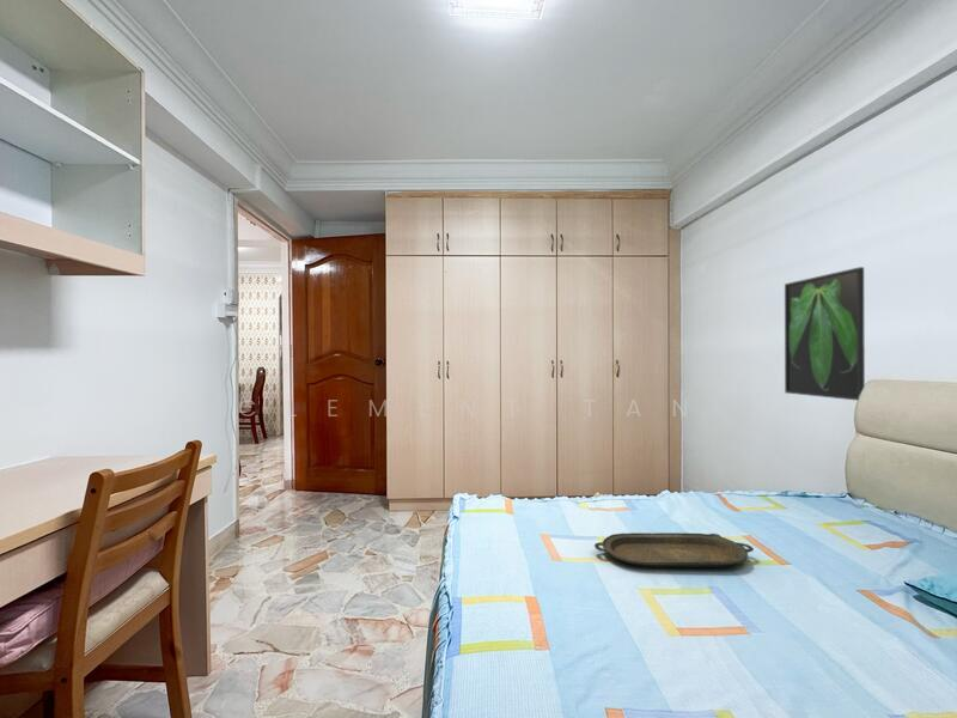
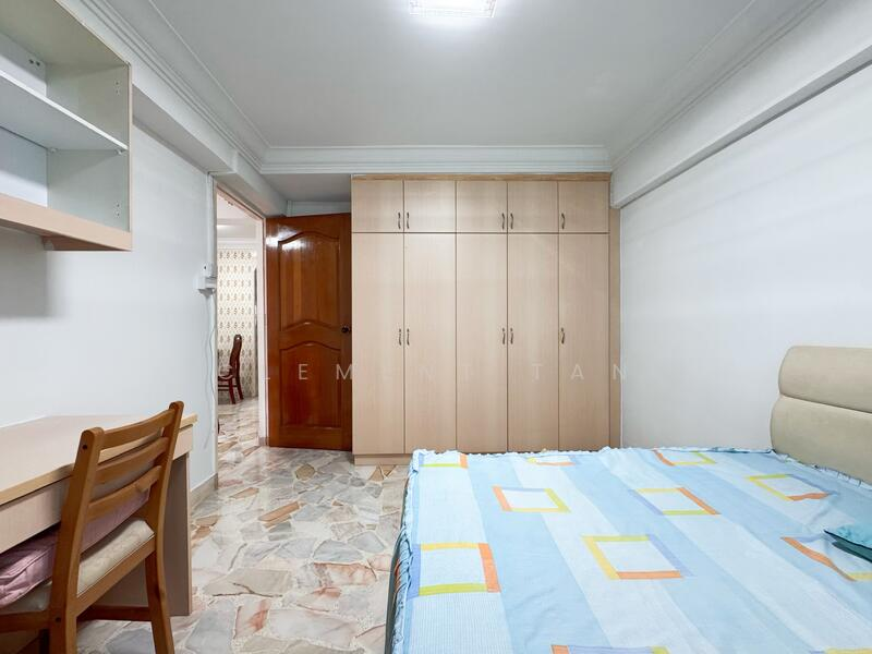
- serving tray (672, 550)
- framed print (819, 336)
